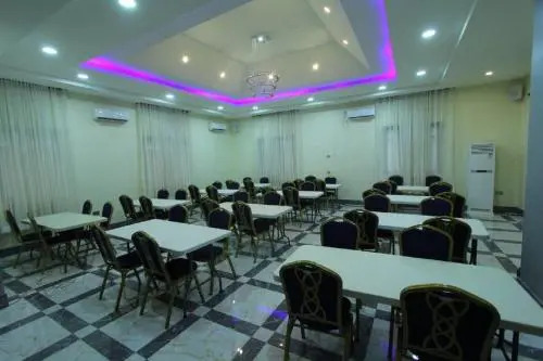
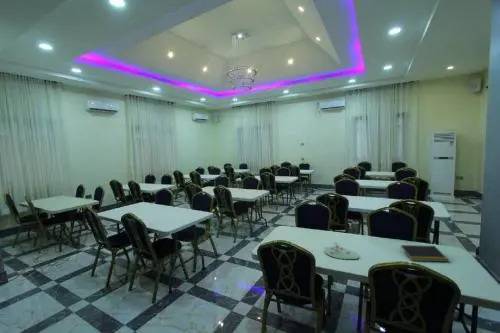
+ flower arrangement (341, 247)
+ notepad (423, 252)
